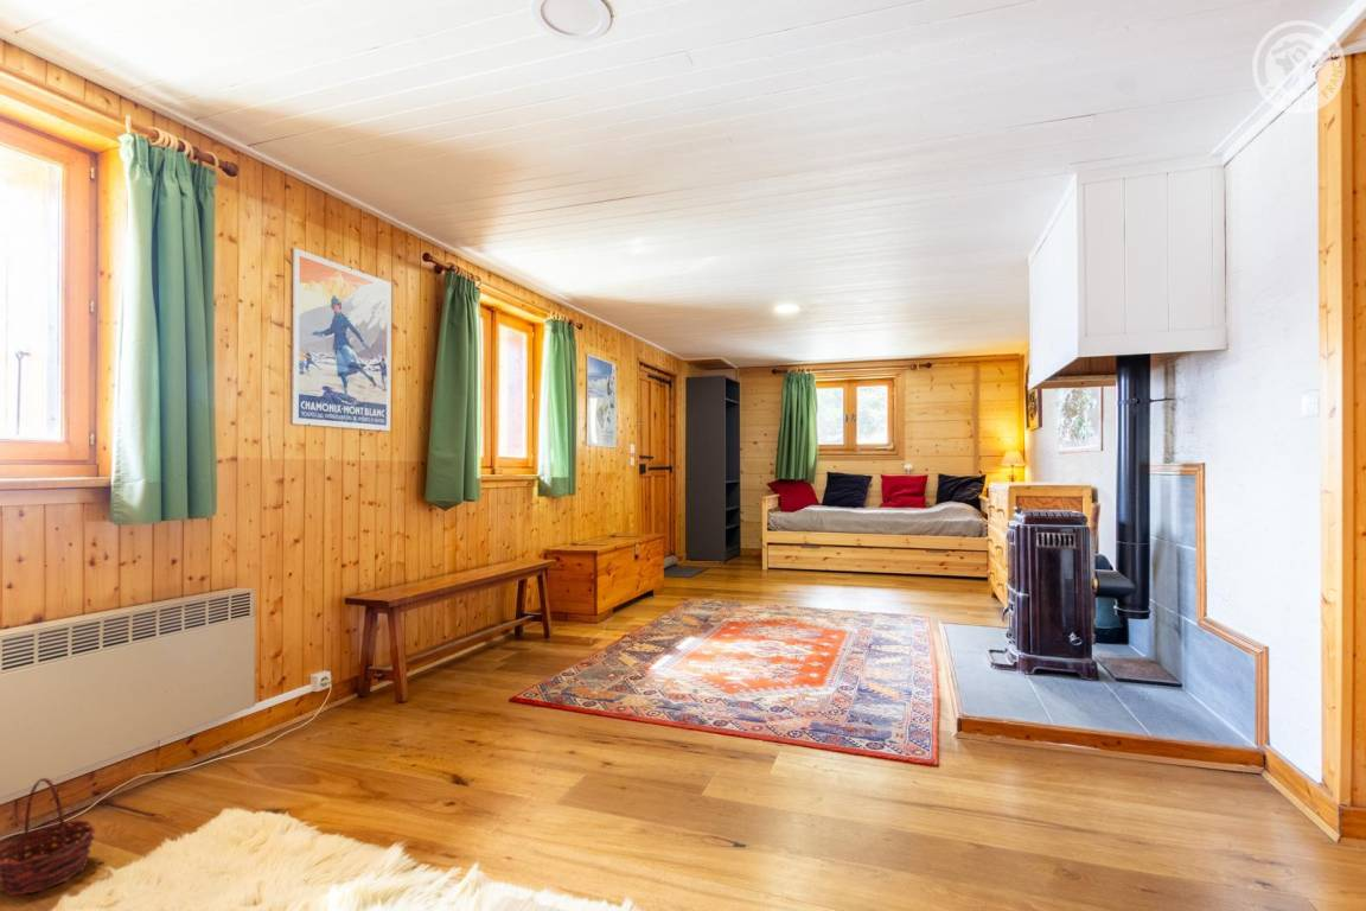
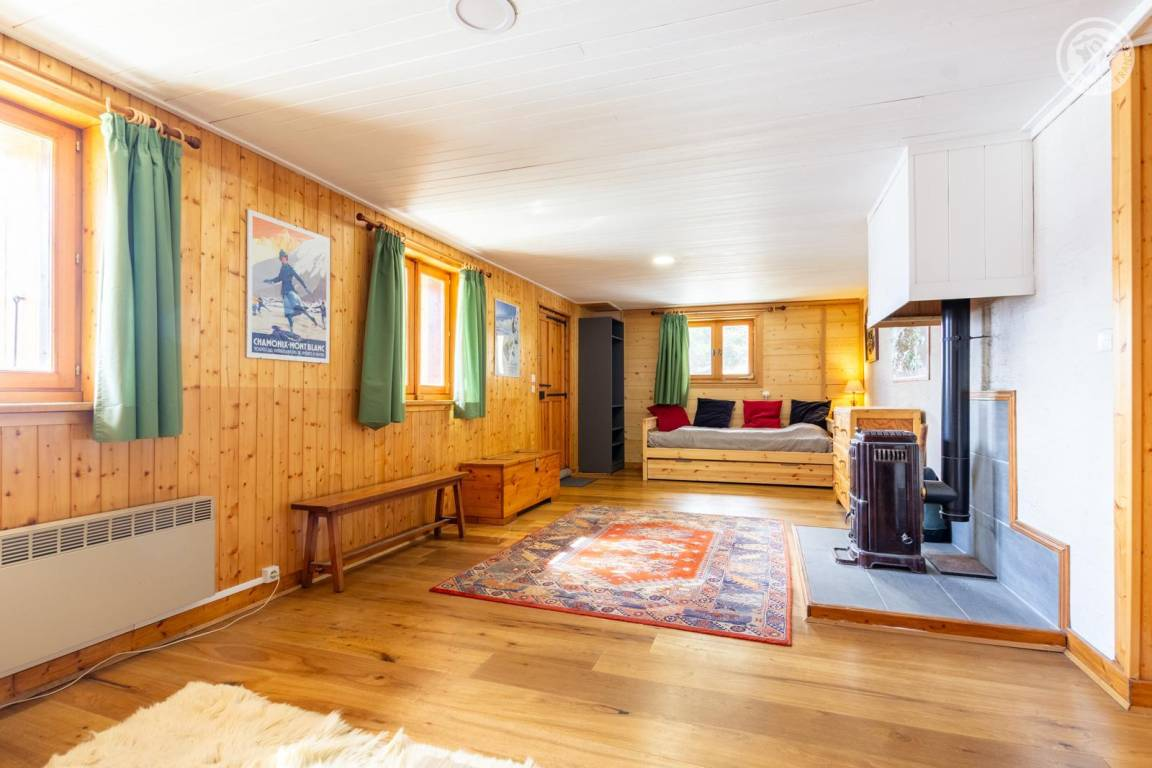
- basket (46, 827)
